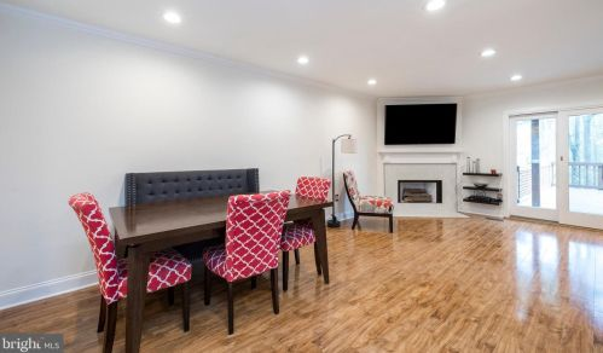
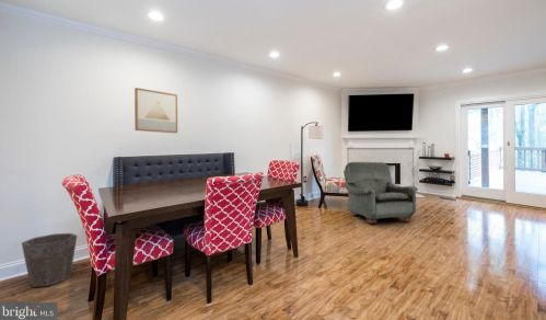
+ wall art (156, 111)
+ waste bin (50, 259)
+ armchair (376, 188)
